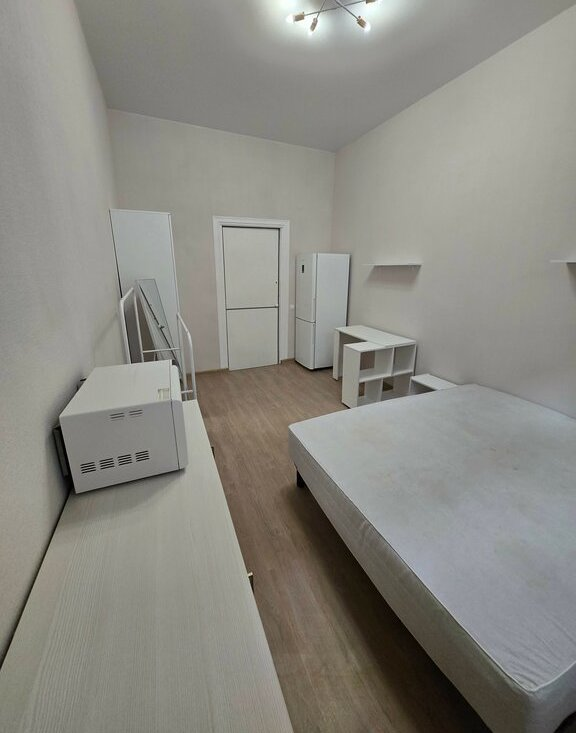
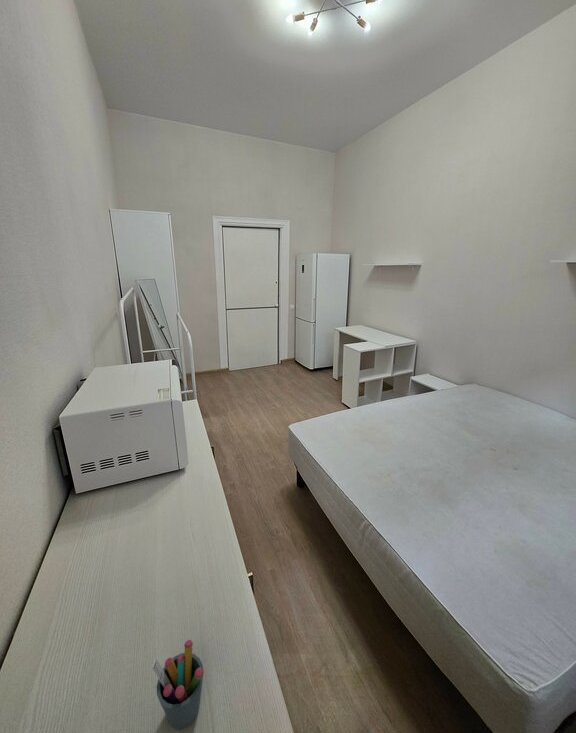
+ pen holder (181, 684)
